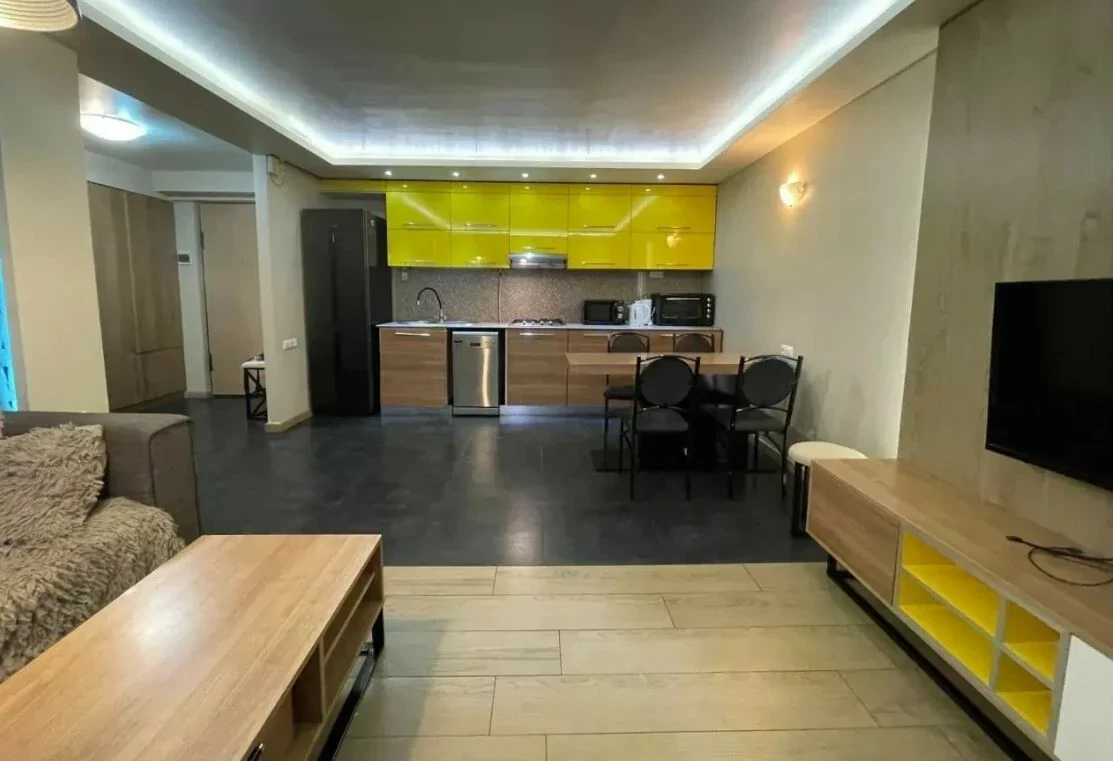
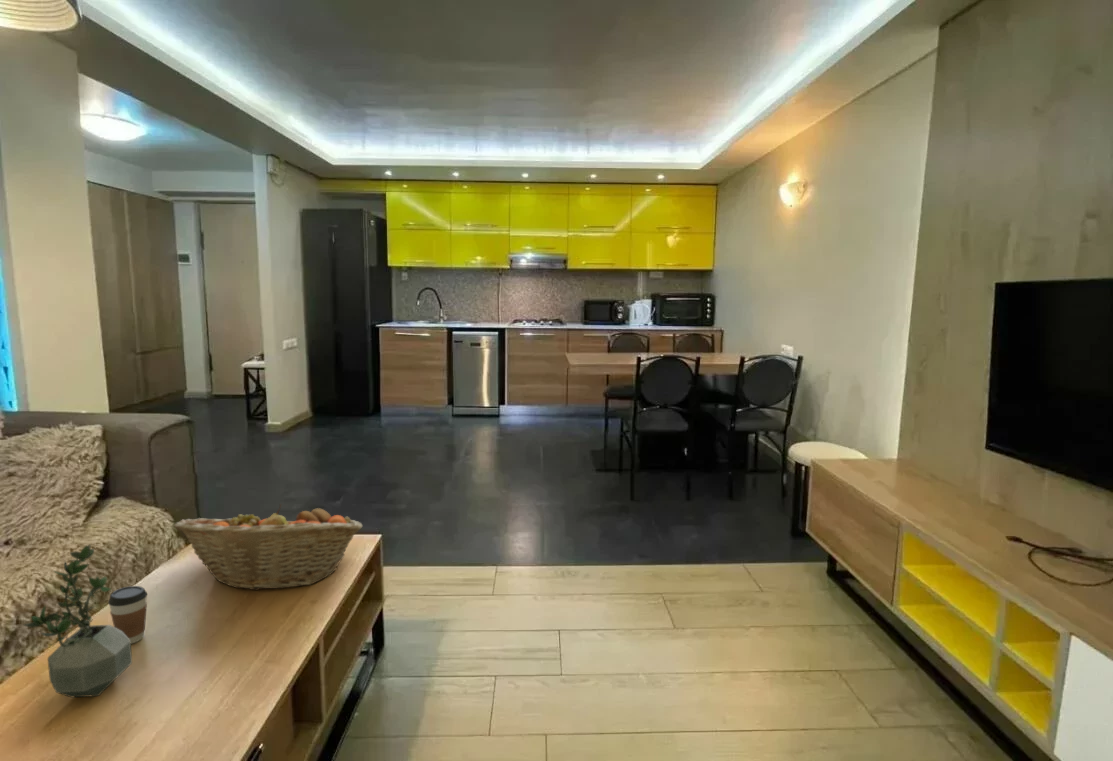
+ potted plant (79, 625)
+ fruit basket (272, 537)
+ coffee cup (129, 615)
